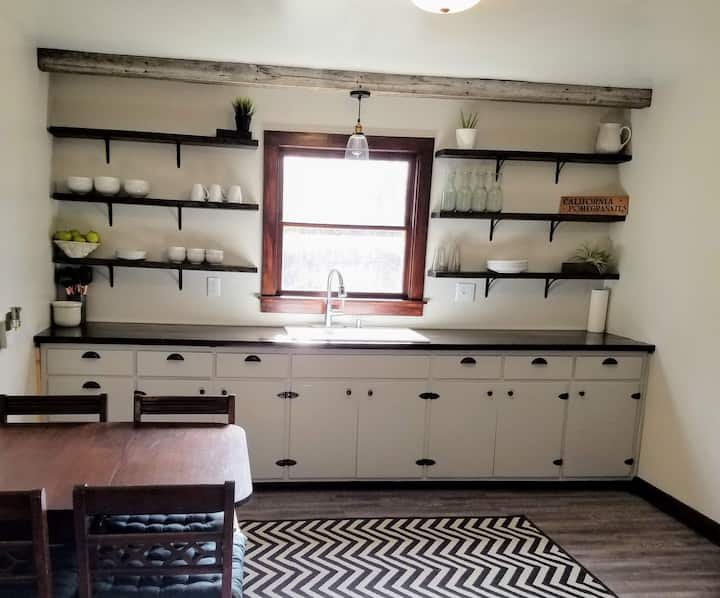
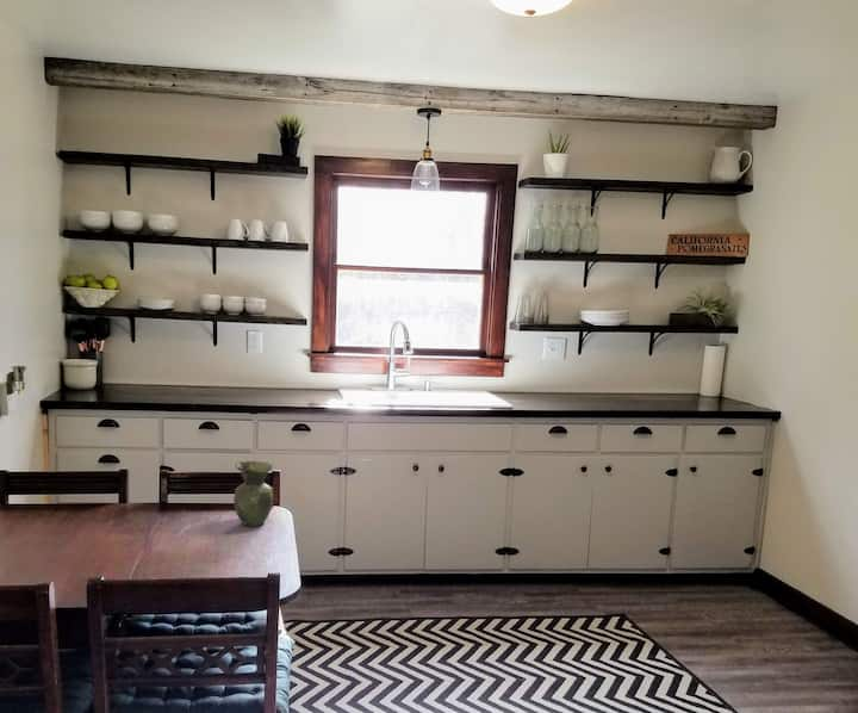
+ vase (253, 494)
